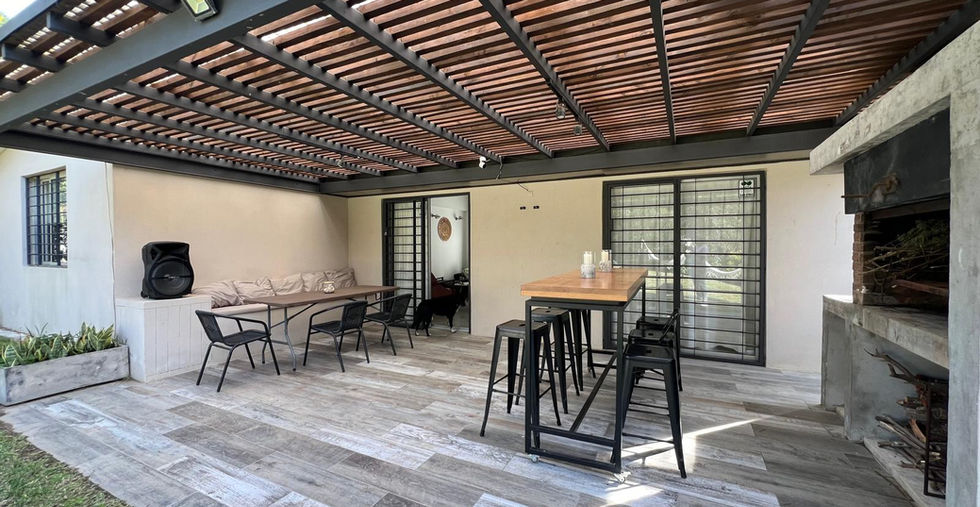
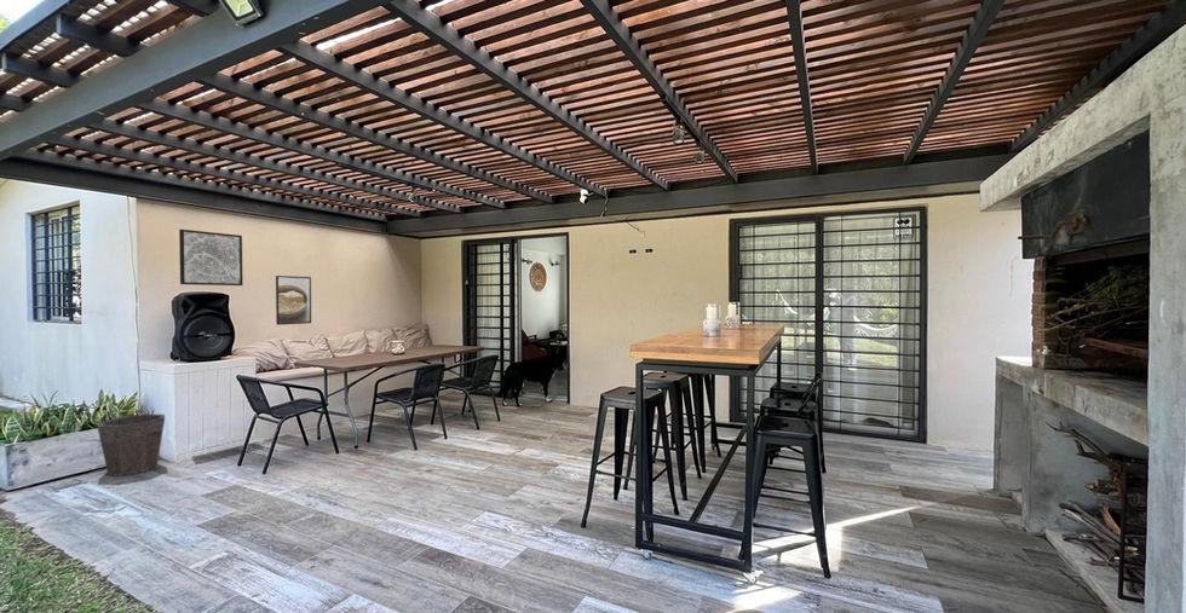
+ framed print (294, 300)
+ waste bin (132, 444)
+ wall art (212, 259)
